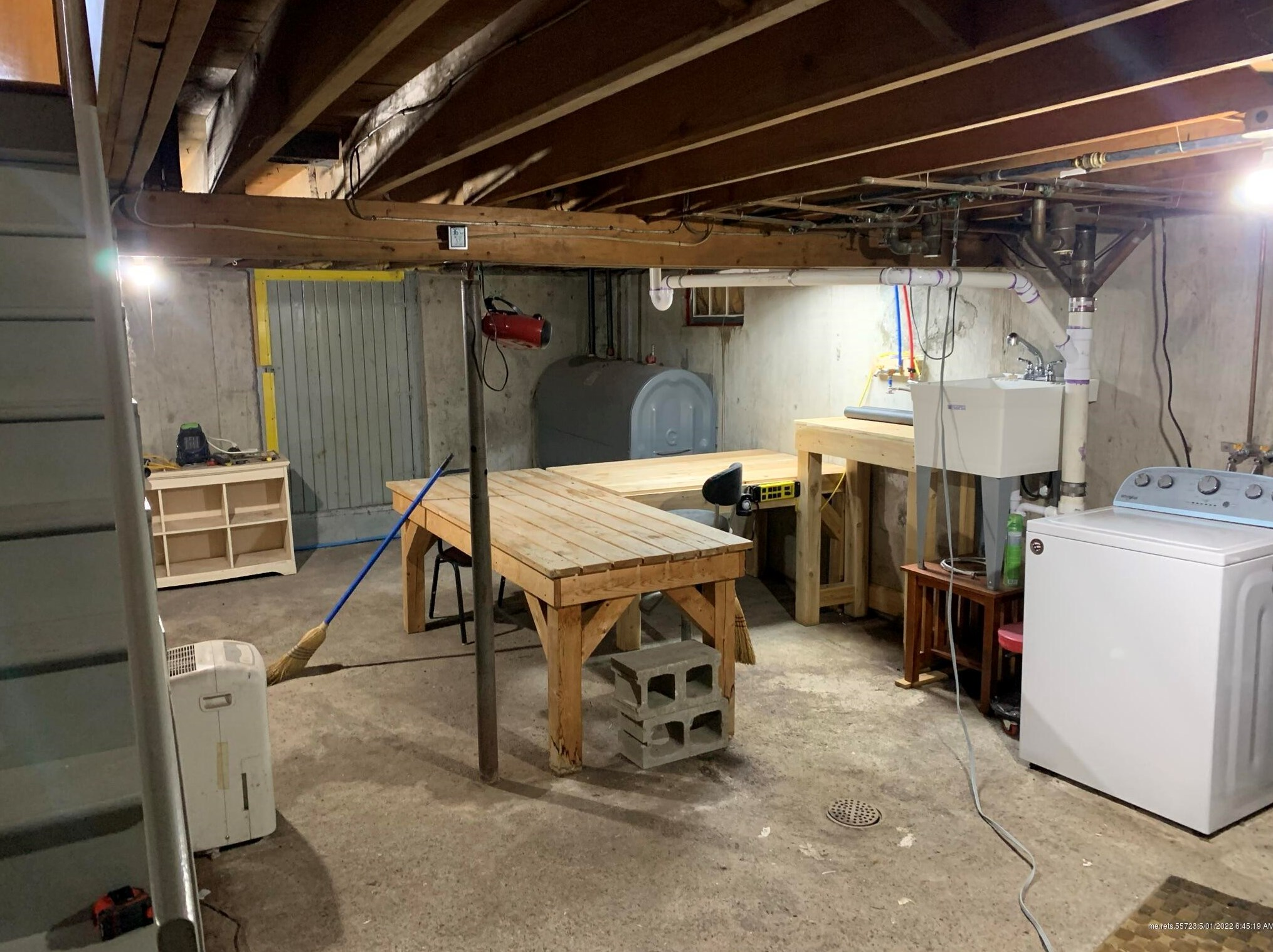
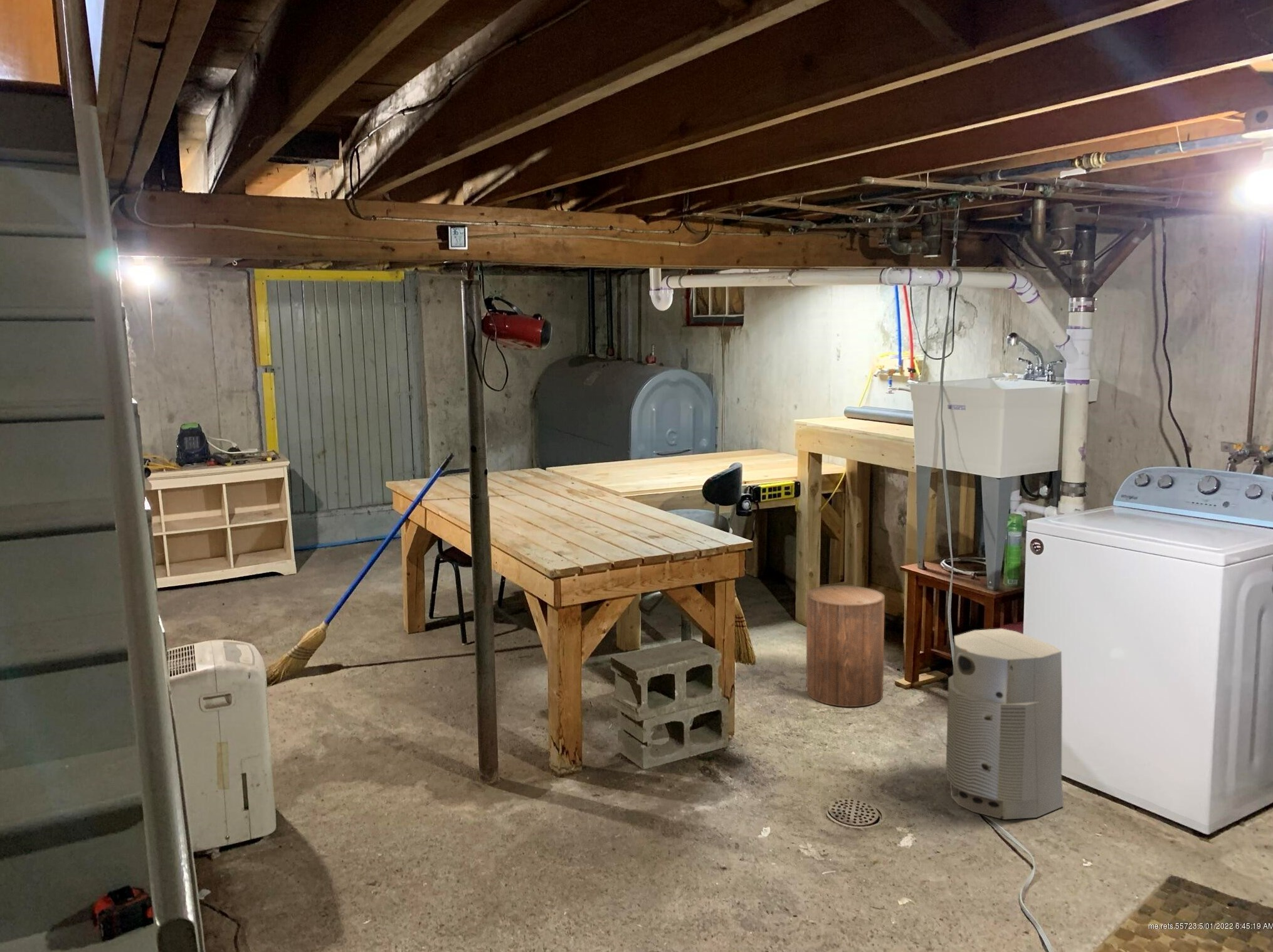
+ air purifier (1000, 721)
+ stool (845, 644)
